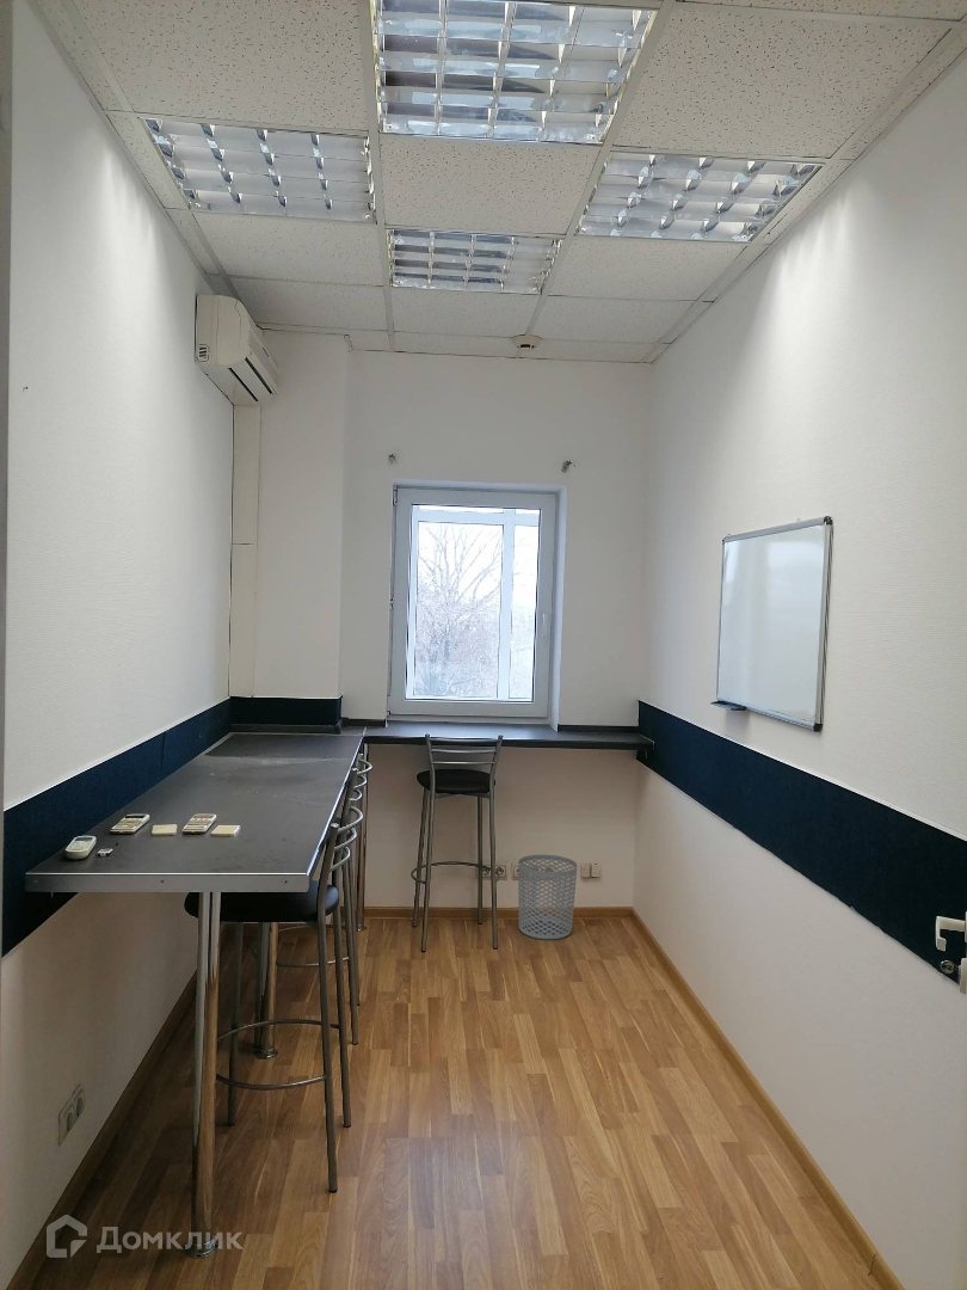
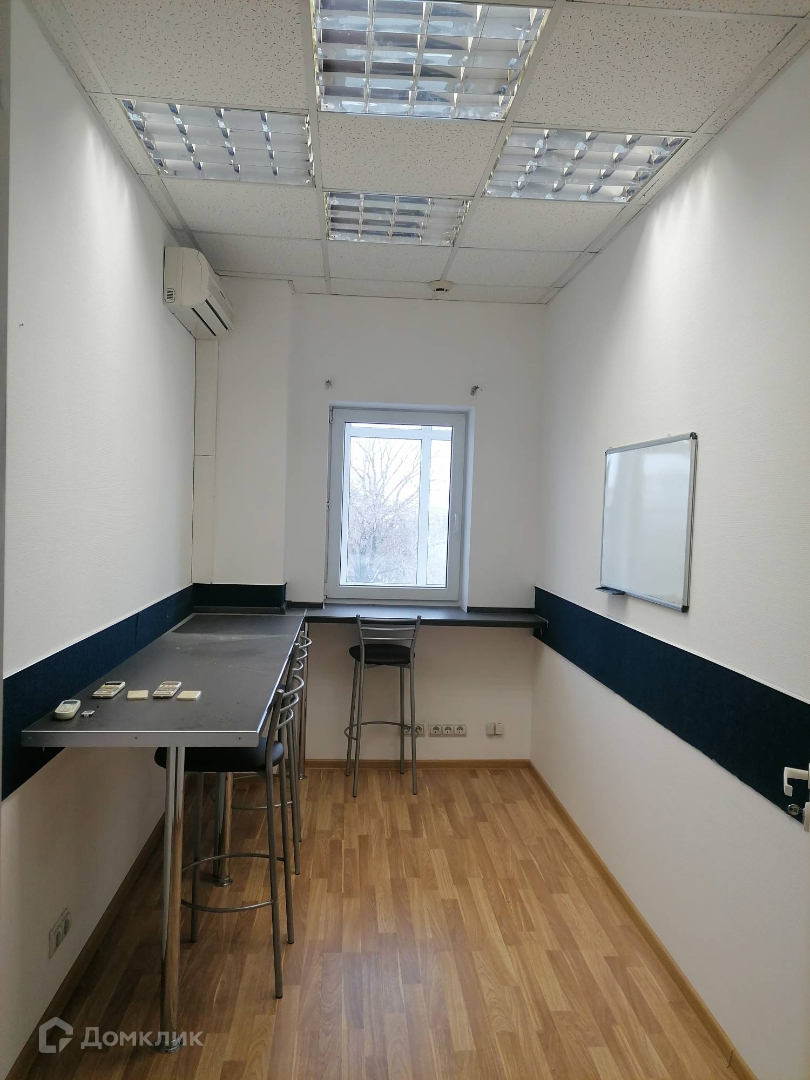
- waste bin (547, 897)
